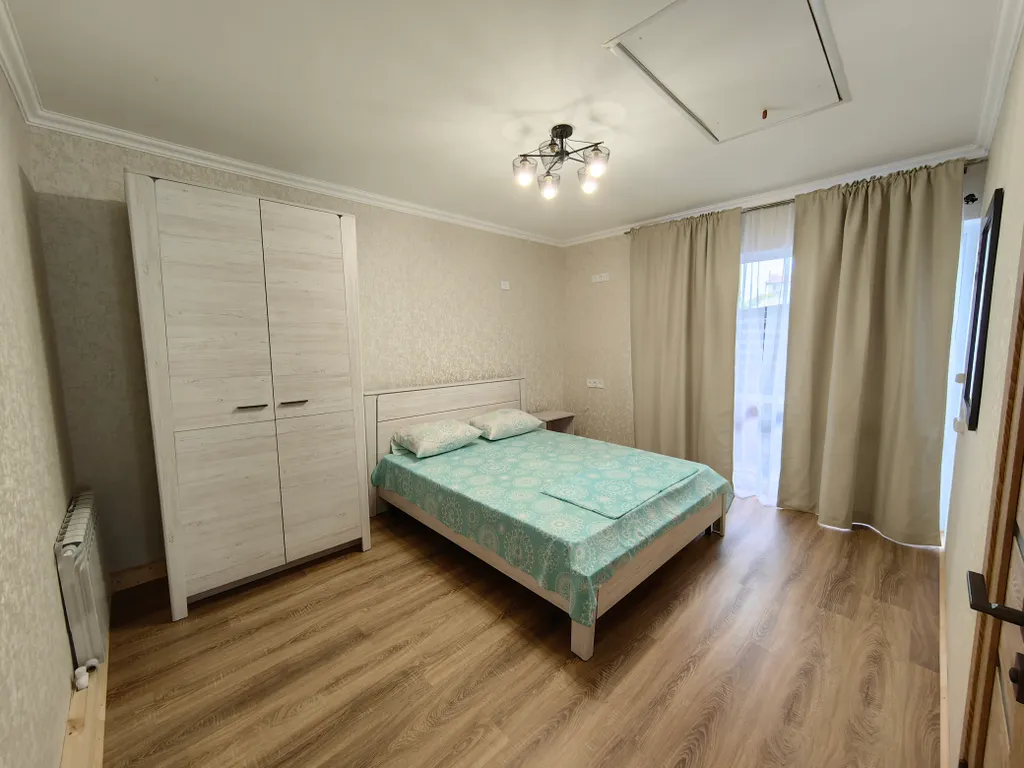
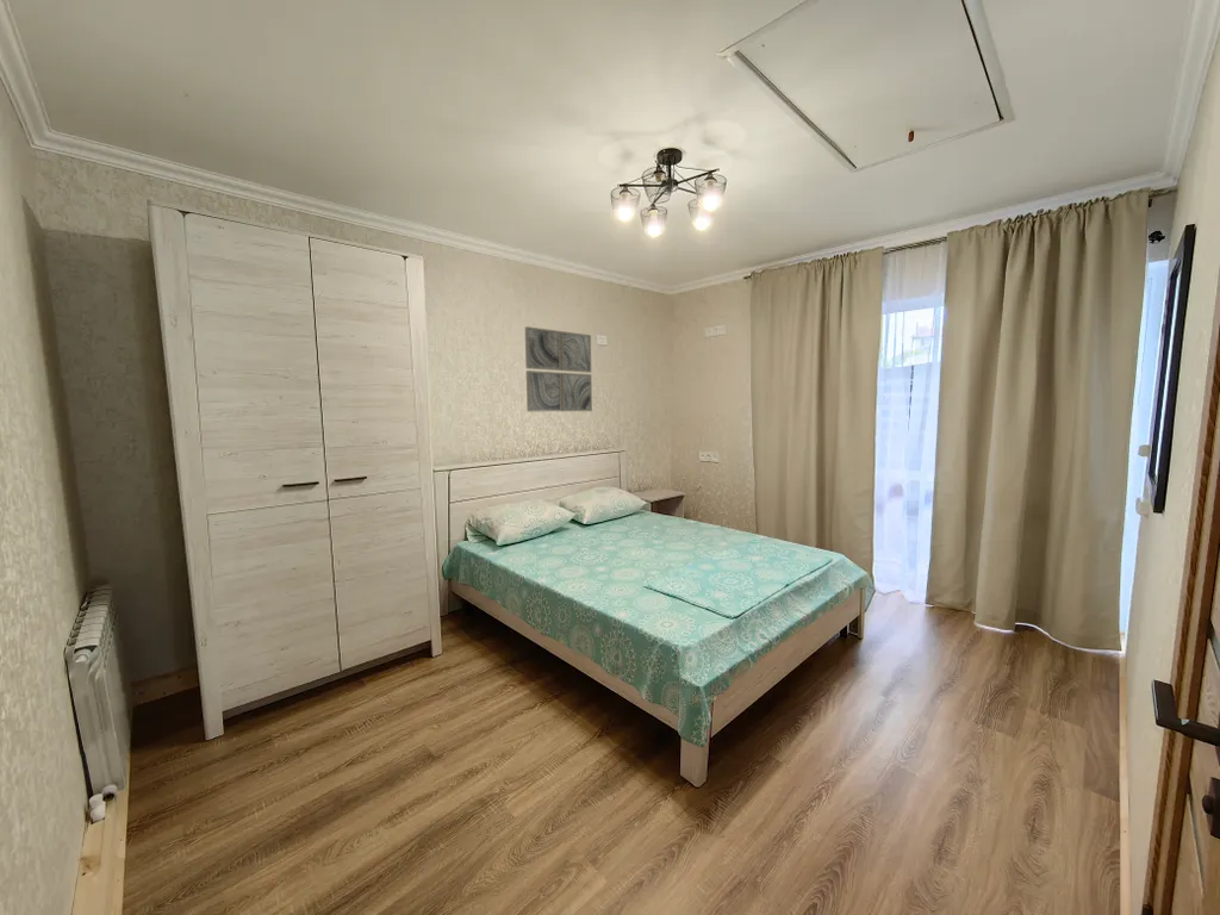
+ wall art (560, 369)
